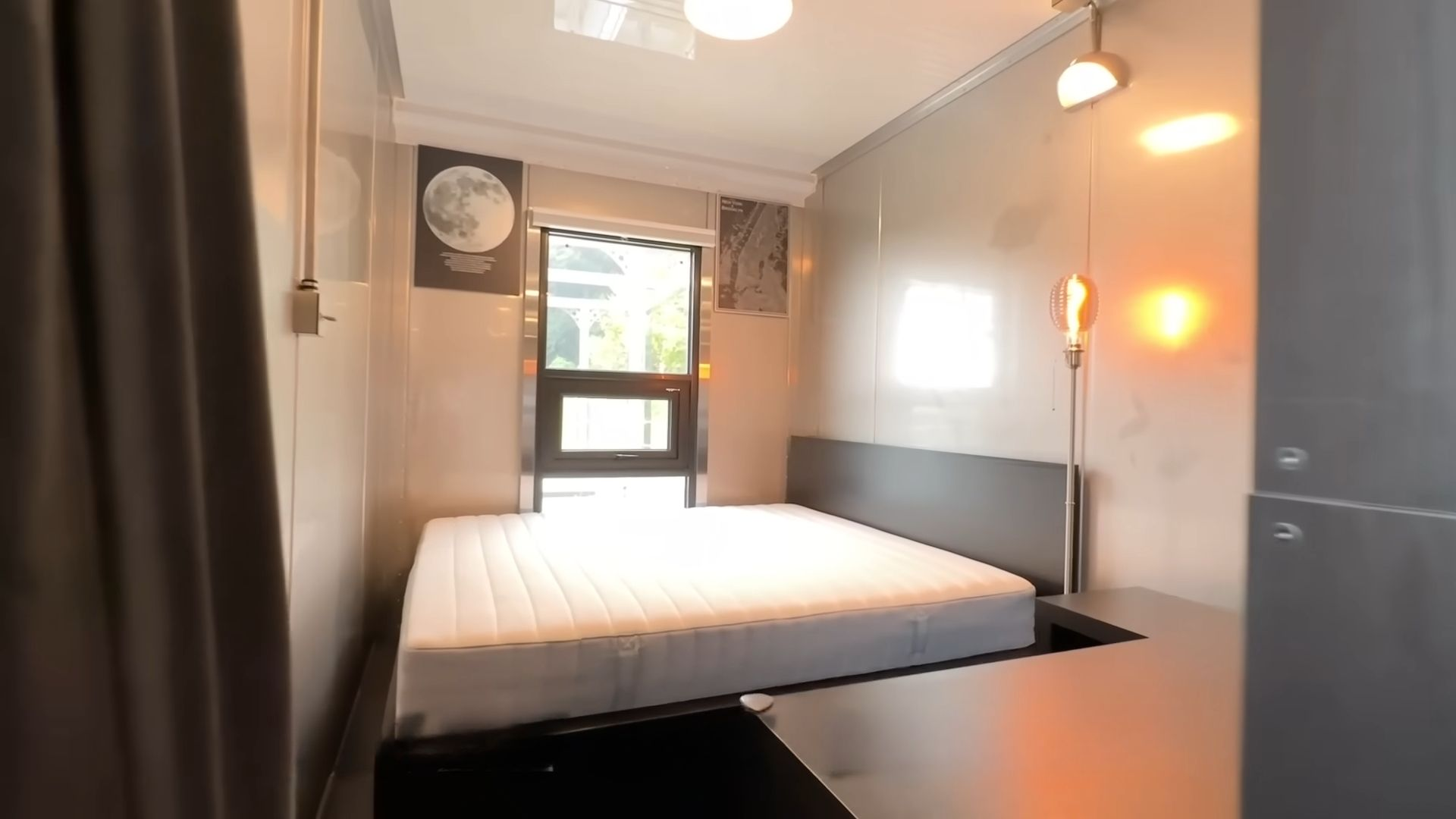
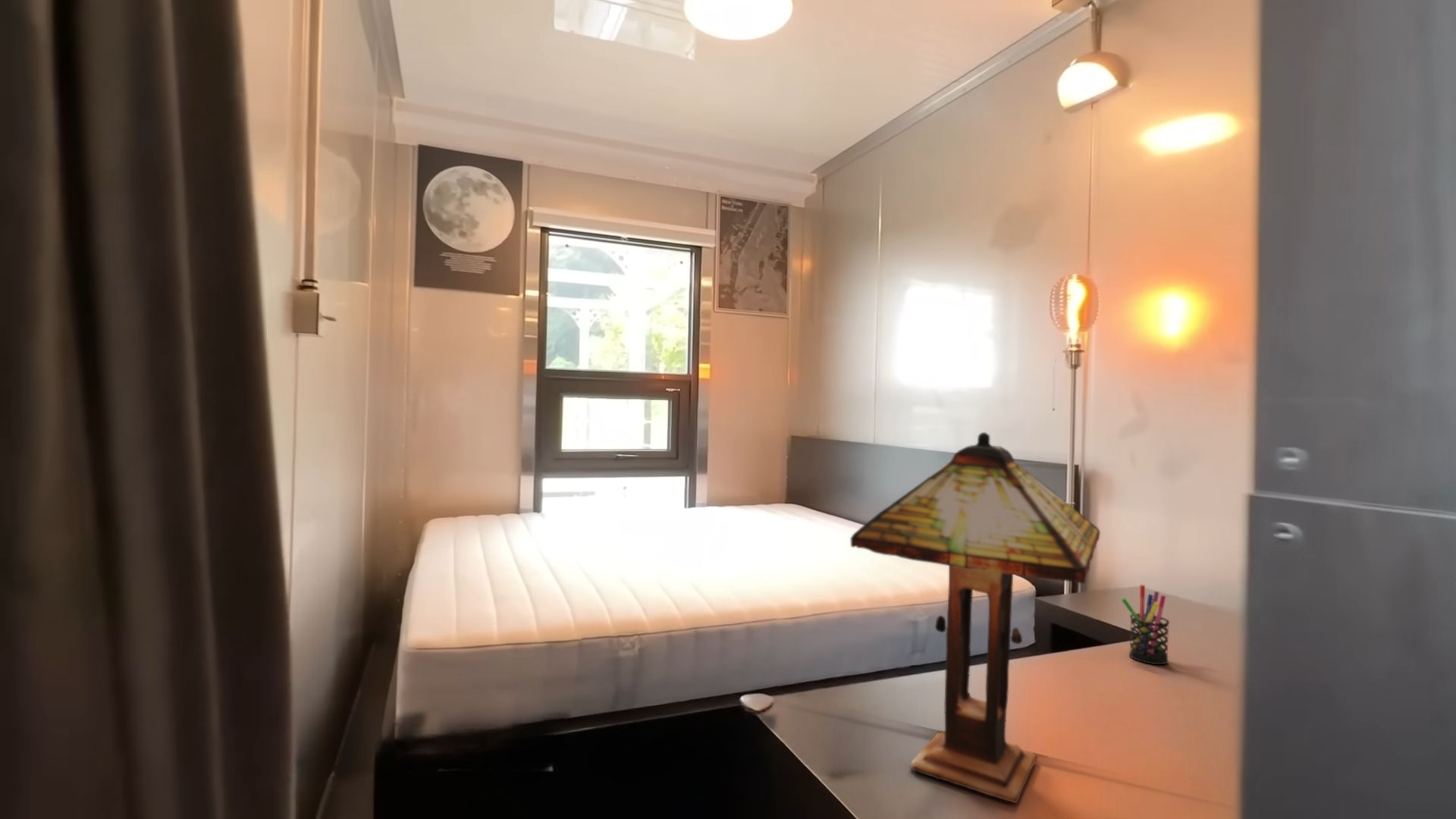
+ pen holder (1144, 623)
+ table lamp (982, 592)
